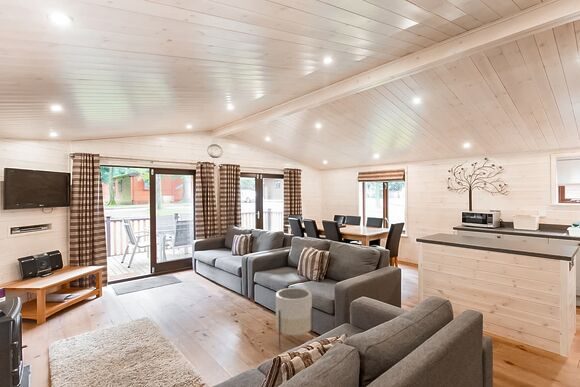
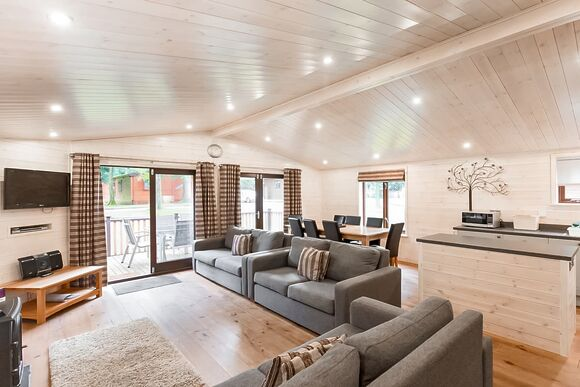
- planter (293, 318)
